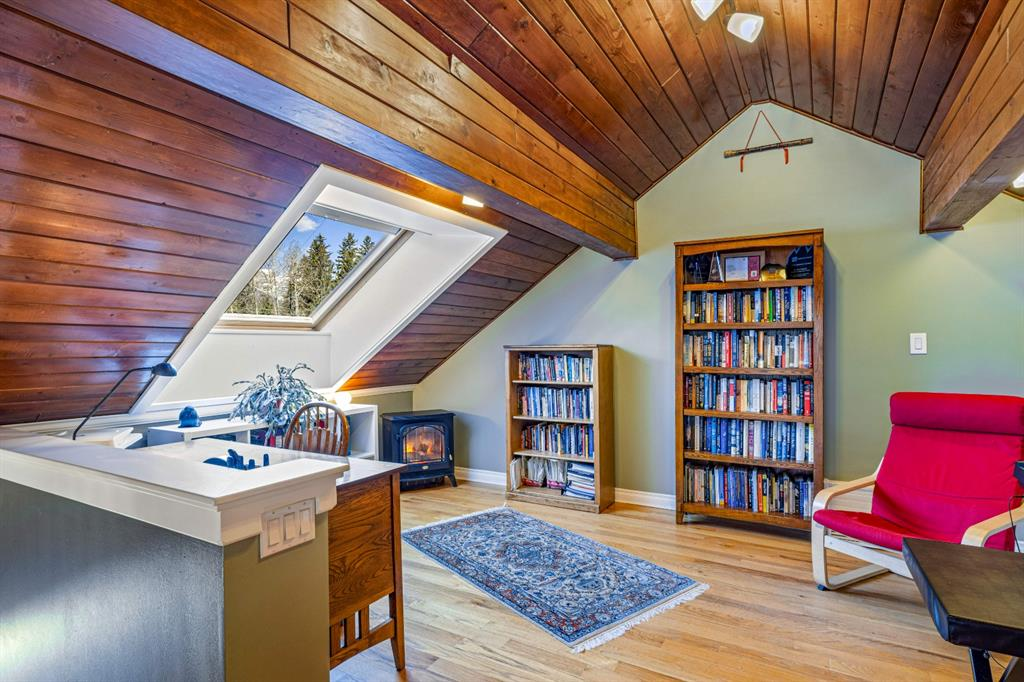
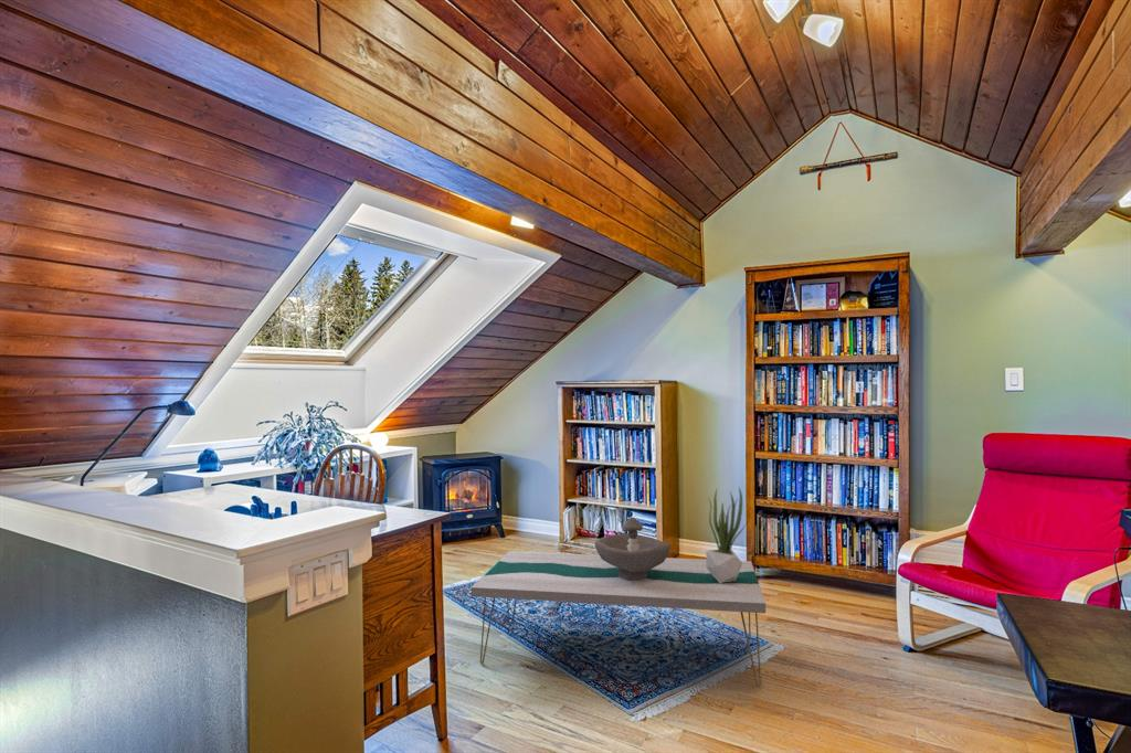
+ decorative bowl (632, 545)
+ potted plant (727, 533)
+ coffee table (619, 604)
